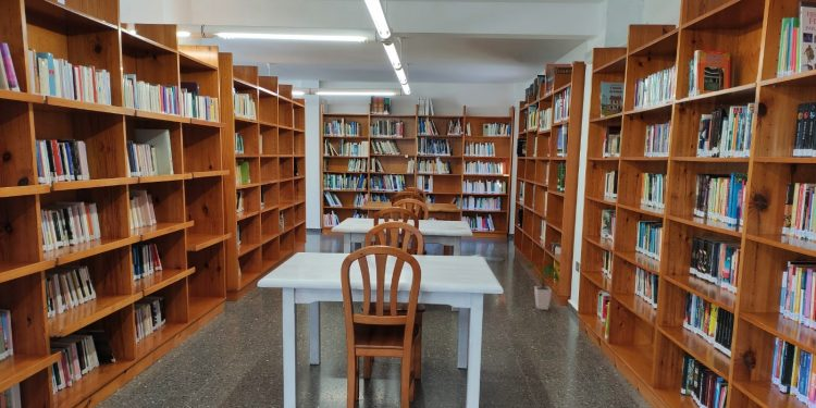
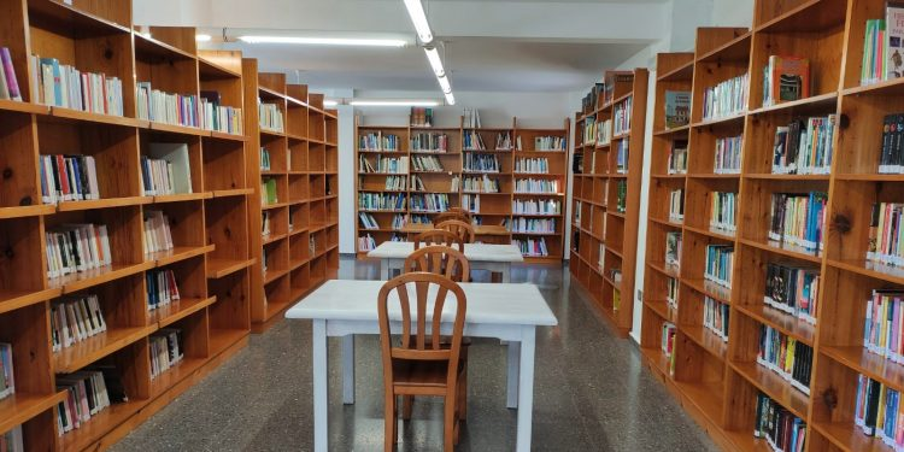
- house plant (540, 281)
